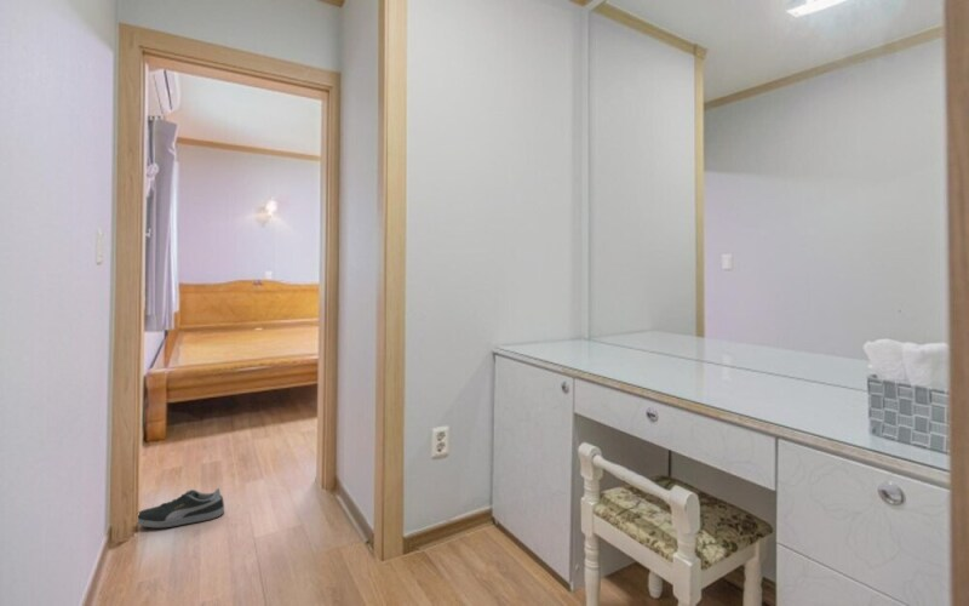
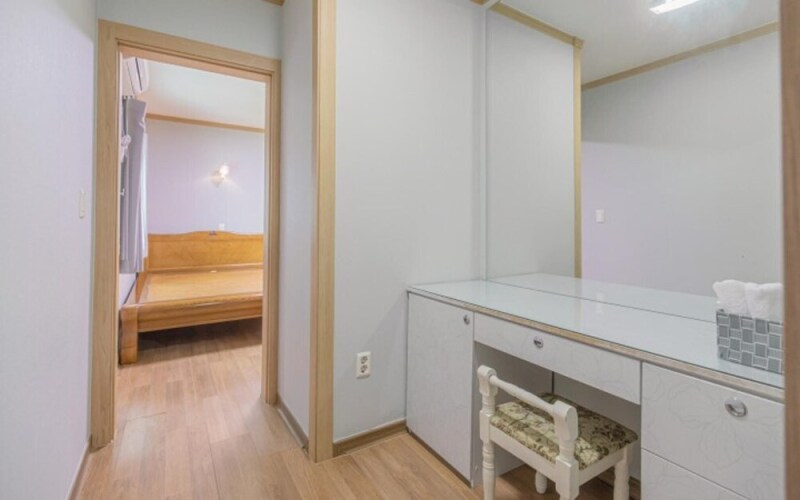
- shoe (180, 505)
